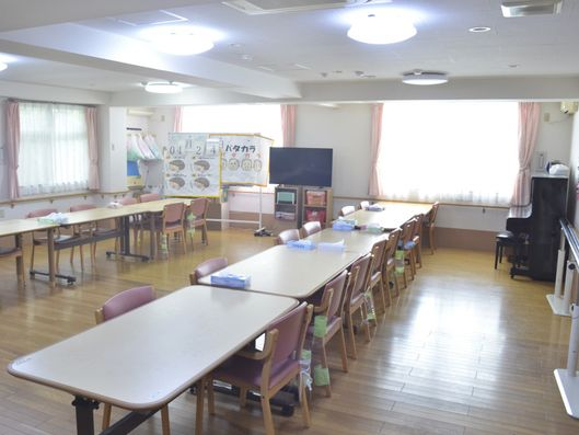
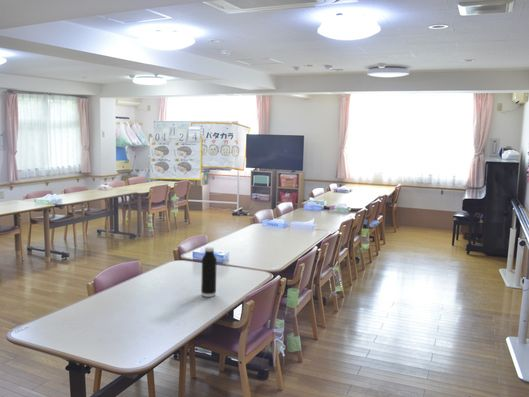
+ water bottle (208, 271)
